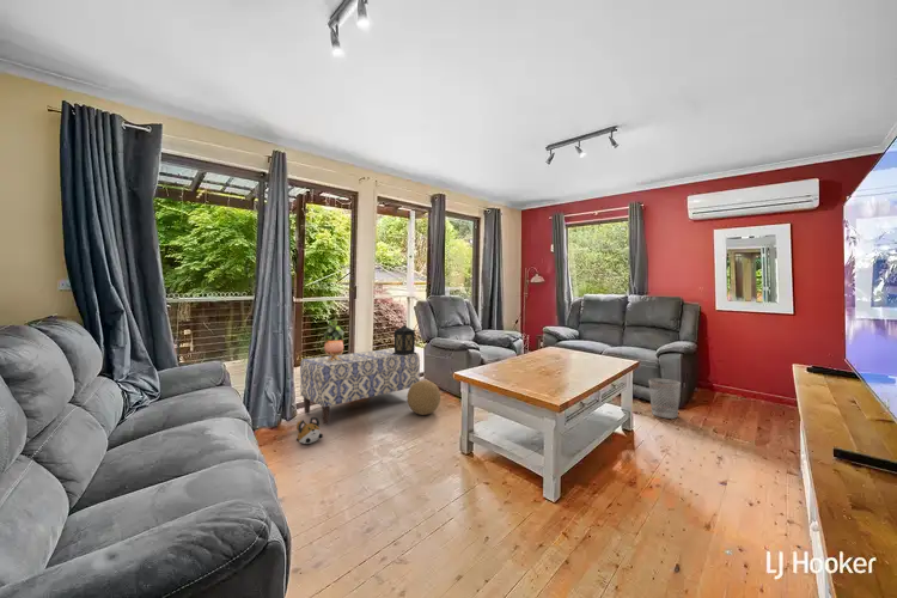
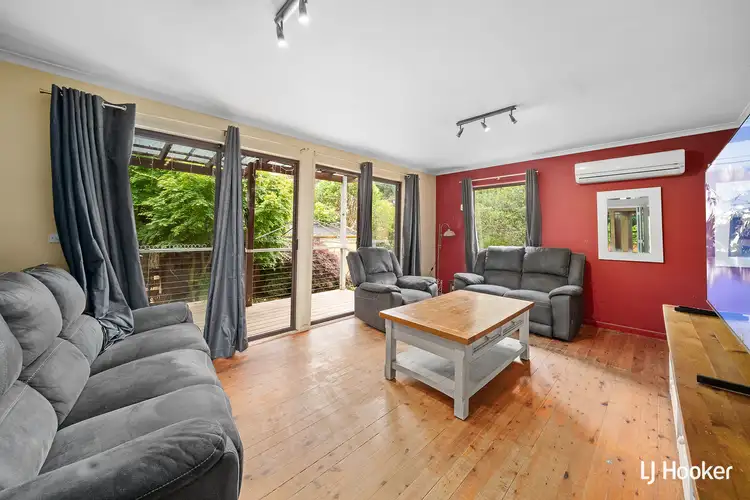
- lantern (404, 338)
- potted plant (334, 340)
- plush toy (306, 429)
- wastebasket (664, 398)
- decorative ball (423, 397)
- bench (362, 380)
